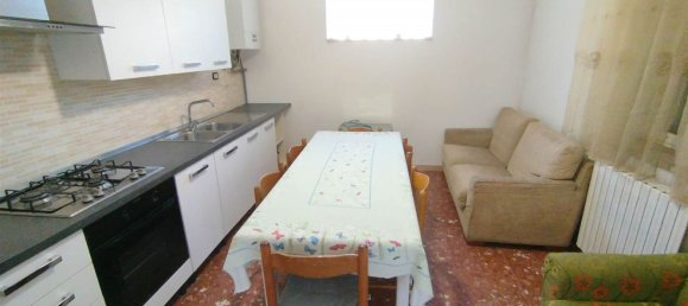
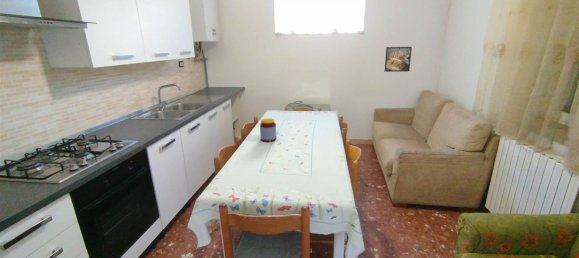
+ jar (268, 129)
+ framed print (397, 59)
